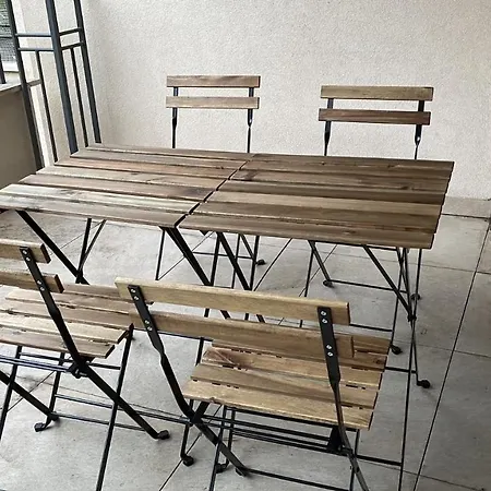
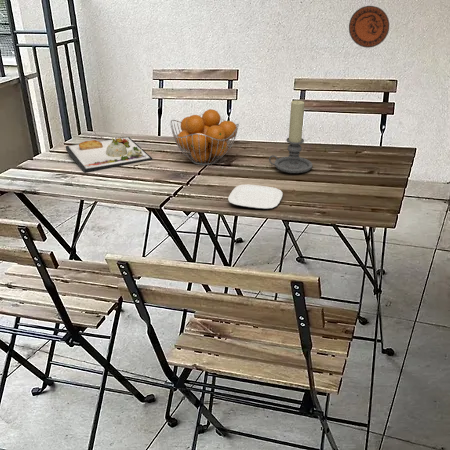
+ fruit basket (204, 137)
+ candle holder (291, 135)
+ dinner plate (107, 149)
+ decorative plate (368, 26)
+ plate (255, 197)
